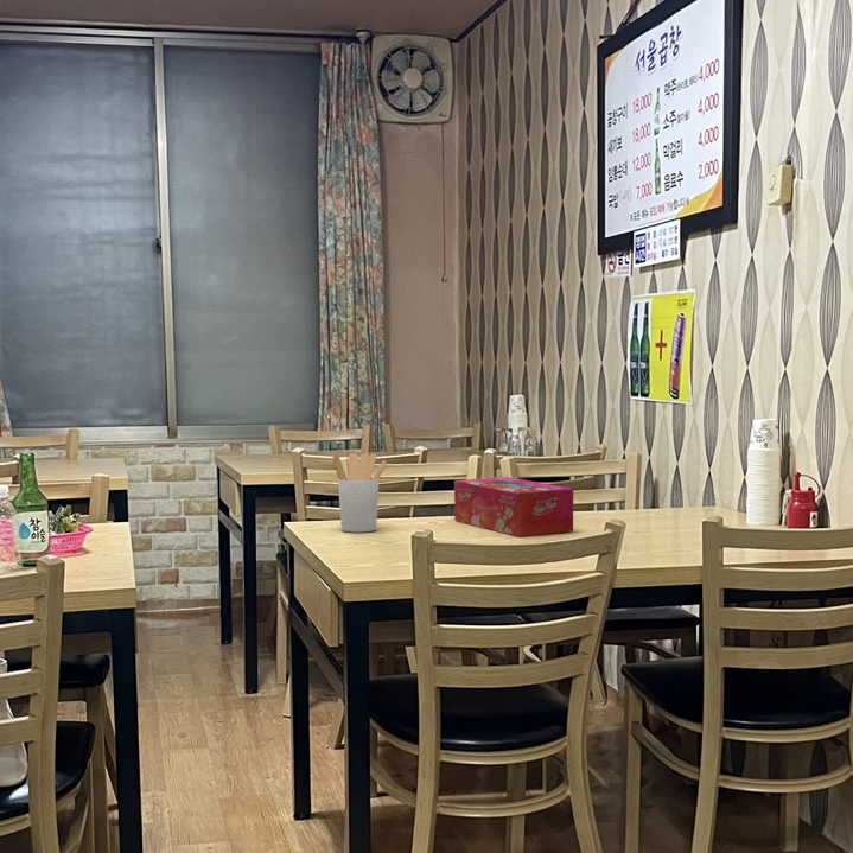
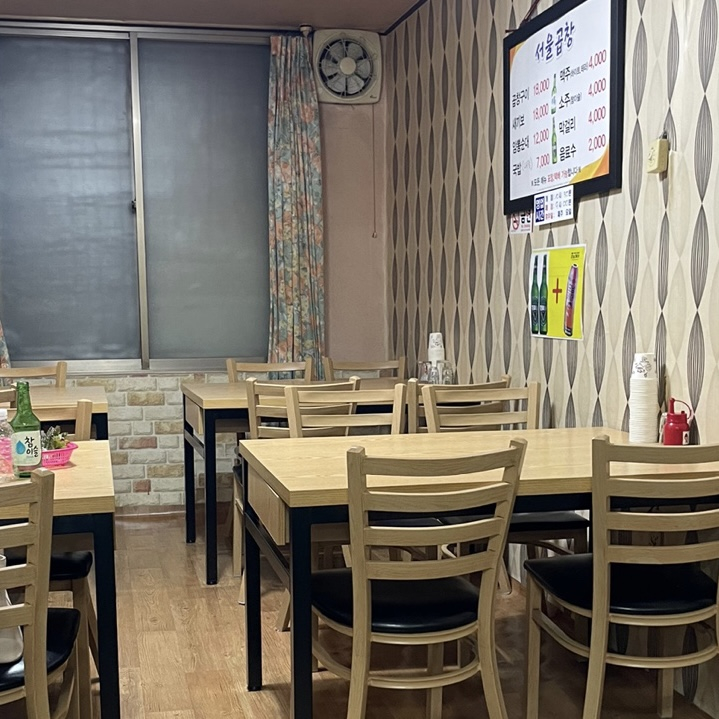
- utensil holder (359, 490)
- tissue box (511, 504)
